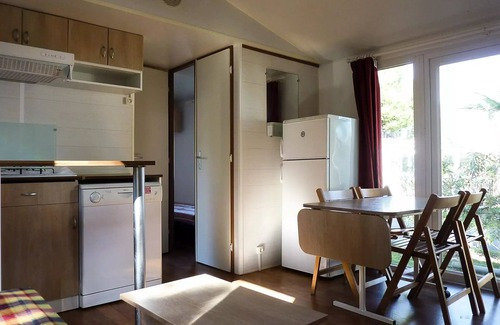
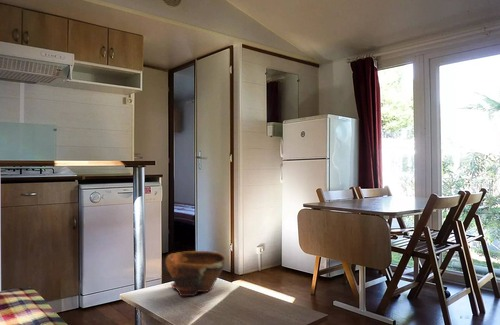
+ bowl (196, 272)
